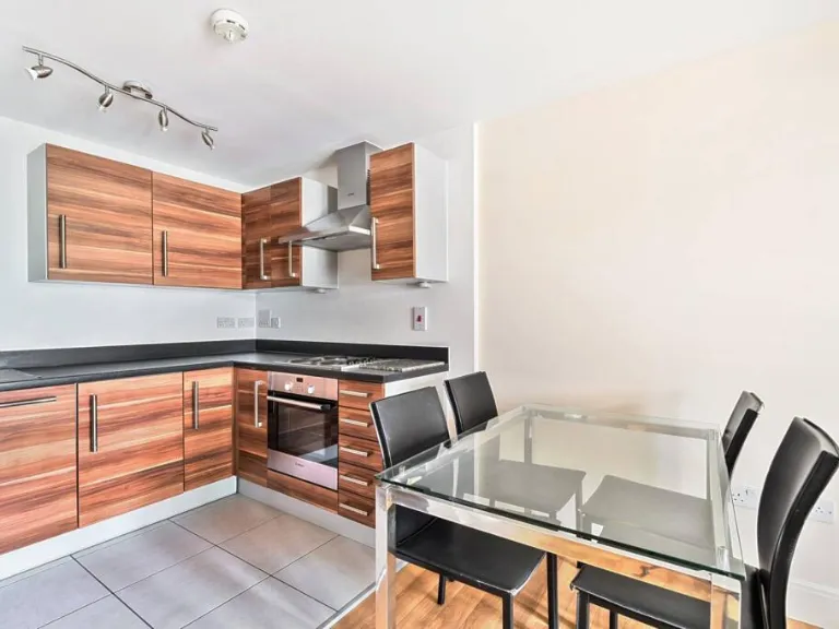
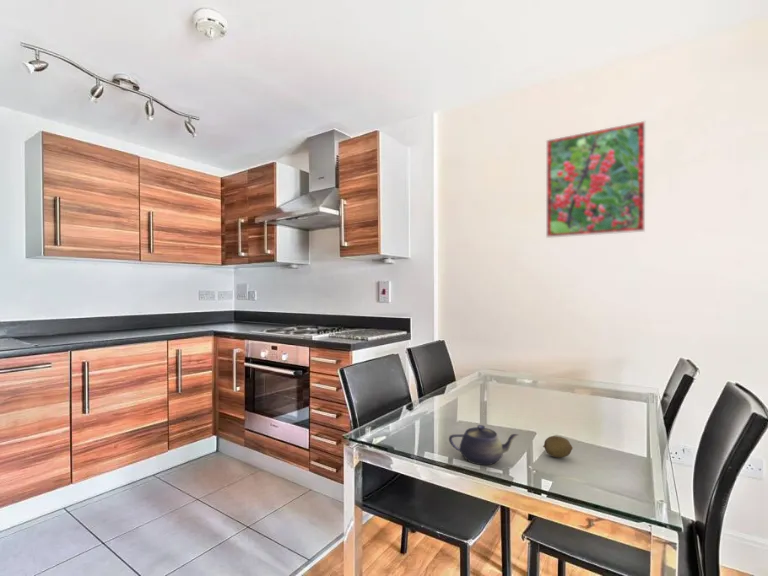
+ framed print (592, 183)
+ teapot (483, 442)
+ fruit (557, 446)
